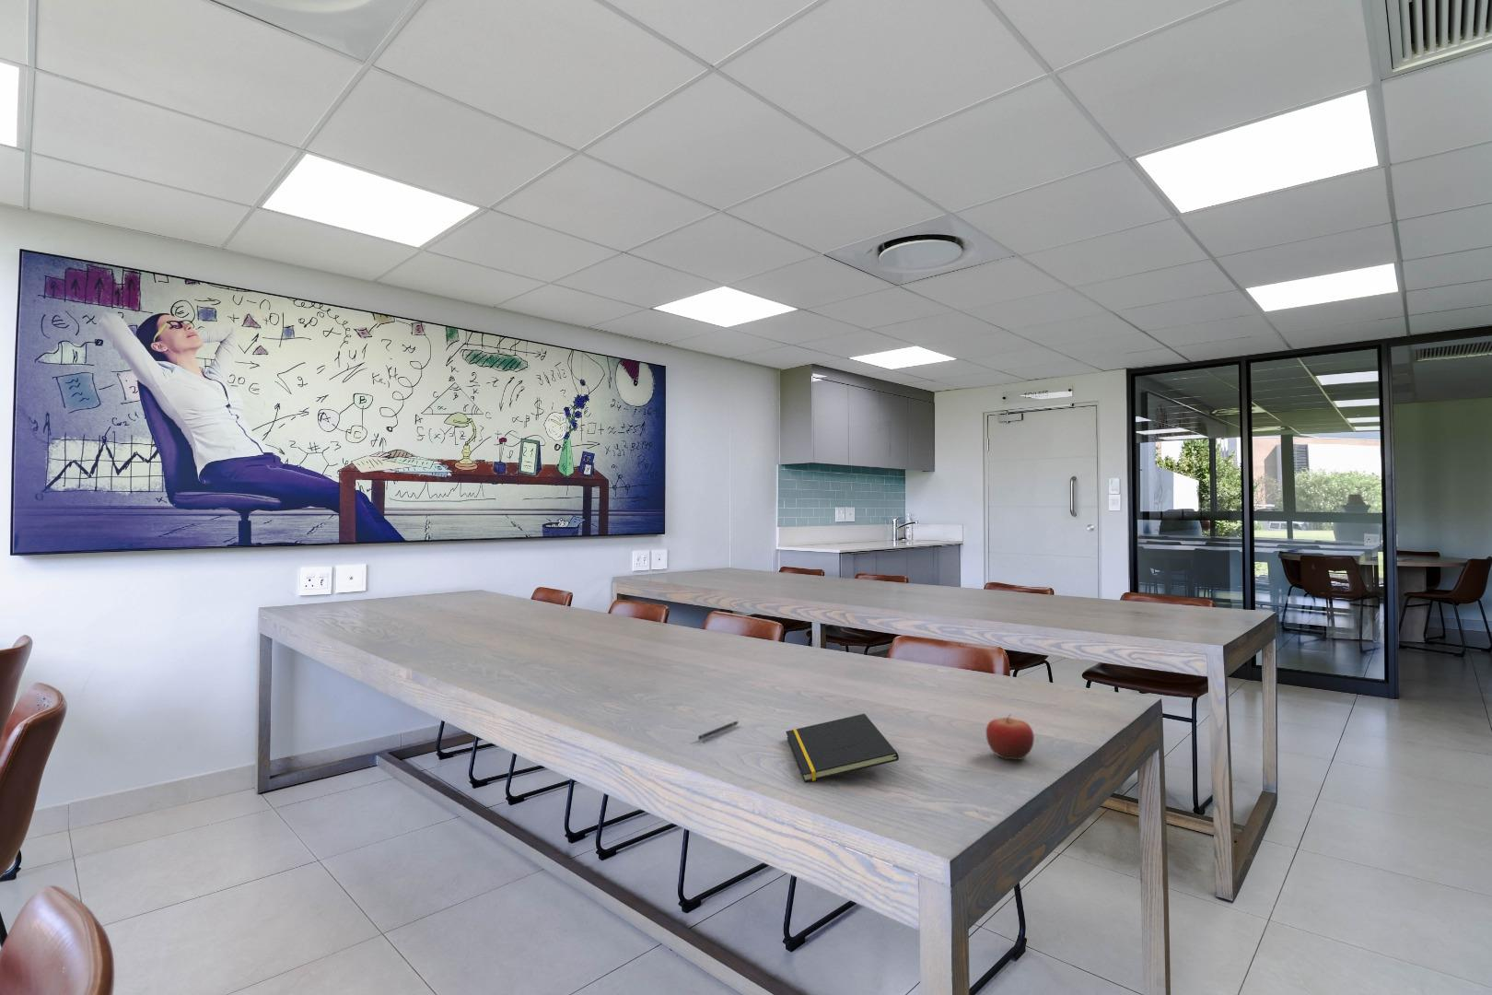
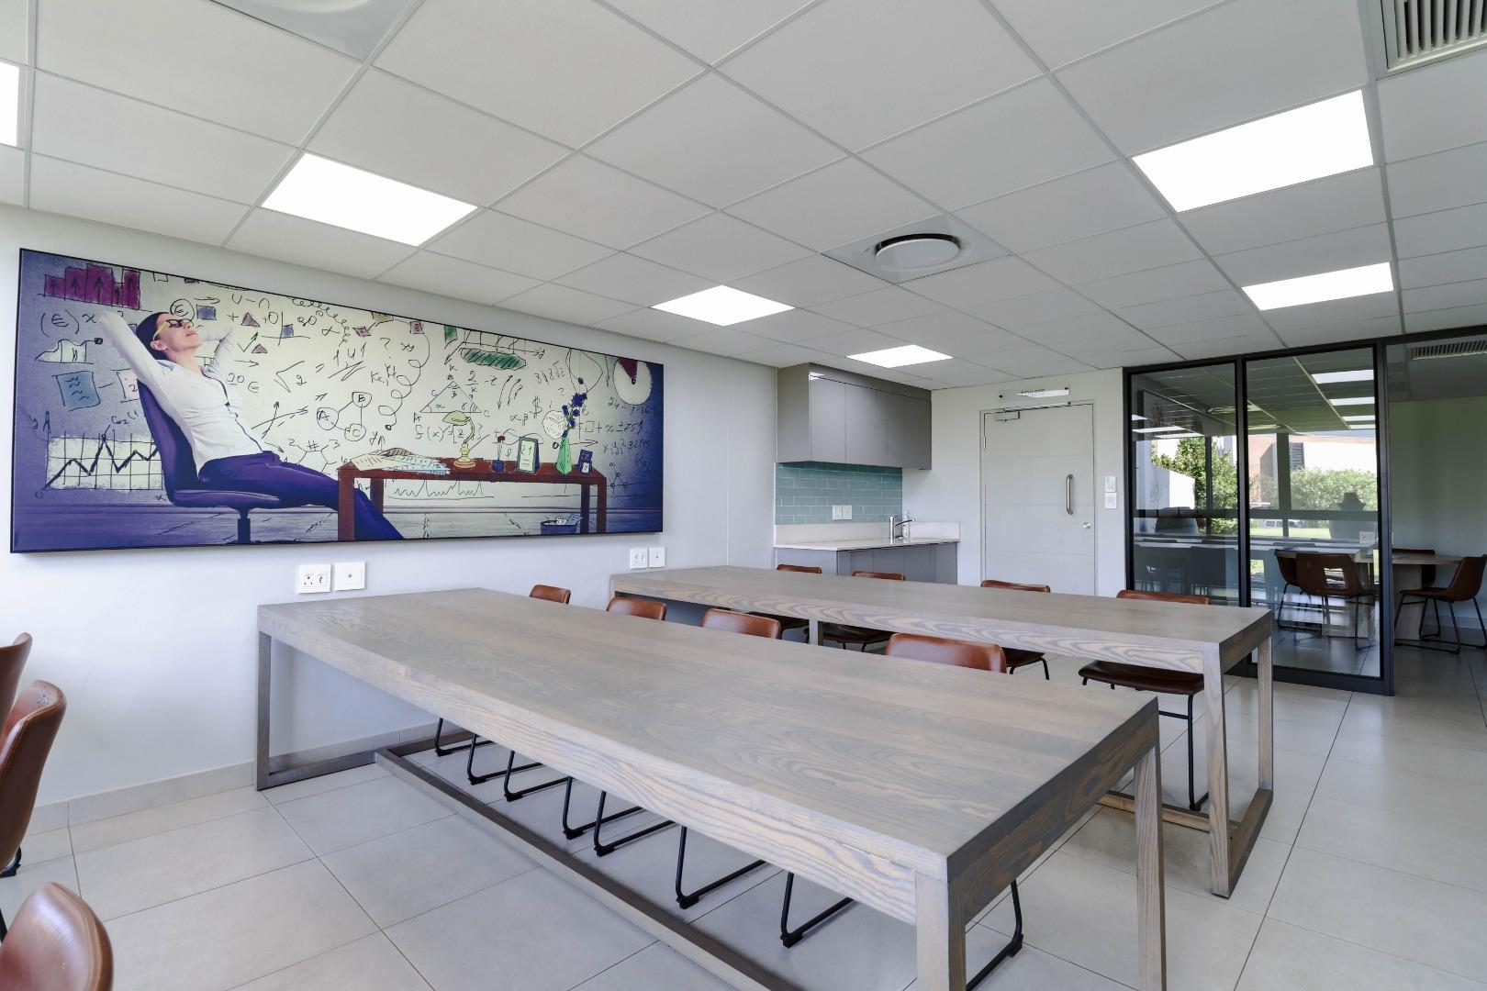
- notepad (837, 744)
- fruit (1009, 734)
- pen (719, 728)
